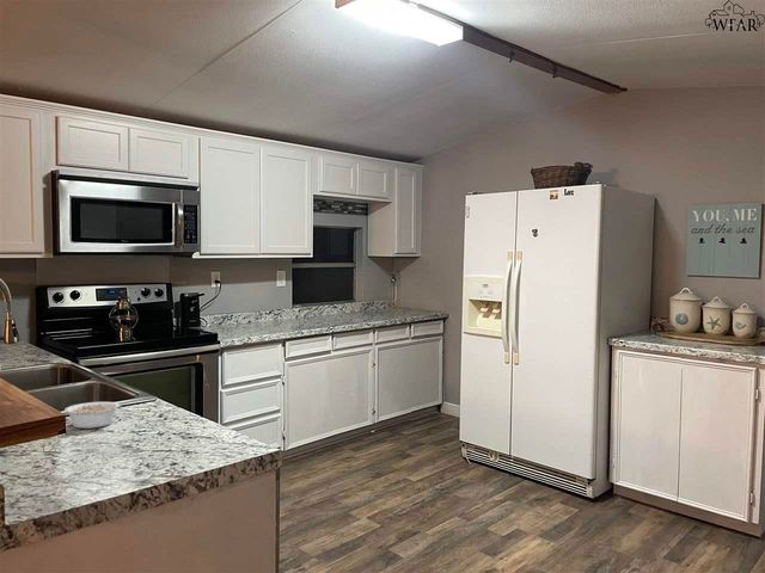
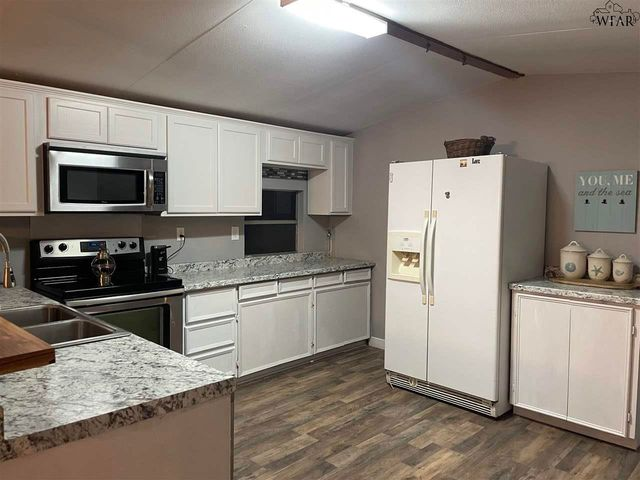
- legume (94, 413)
